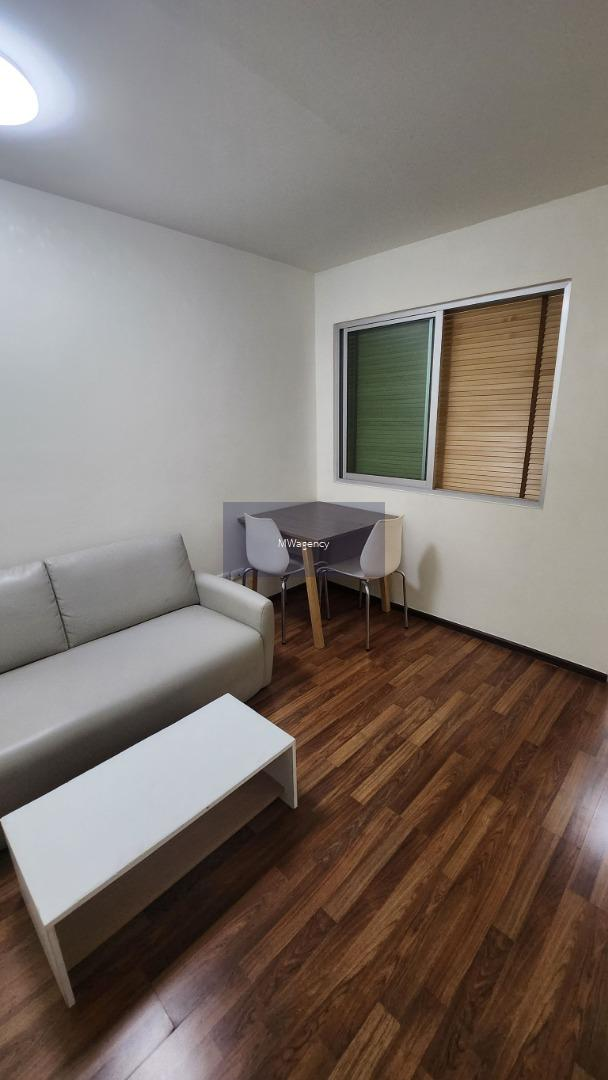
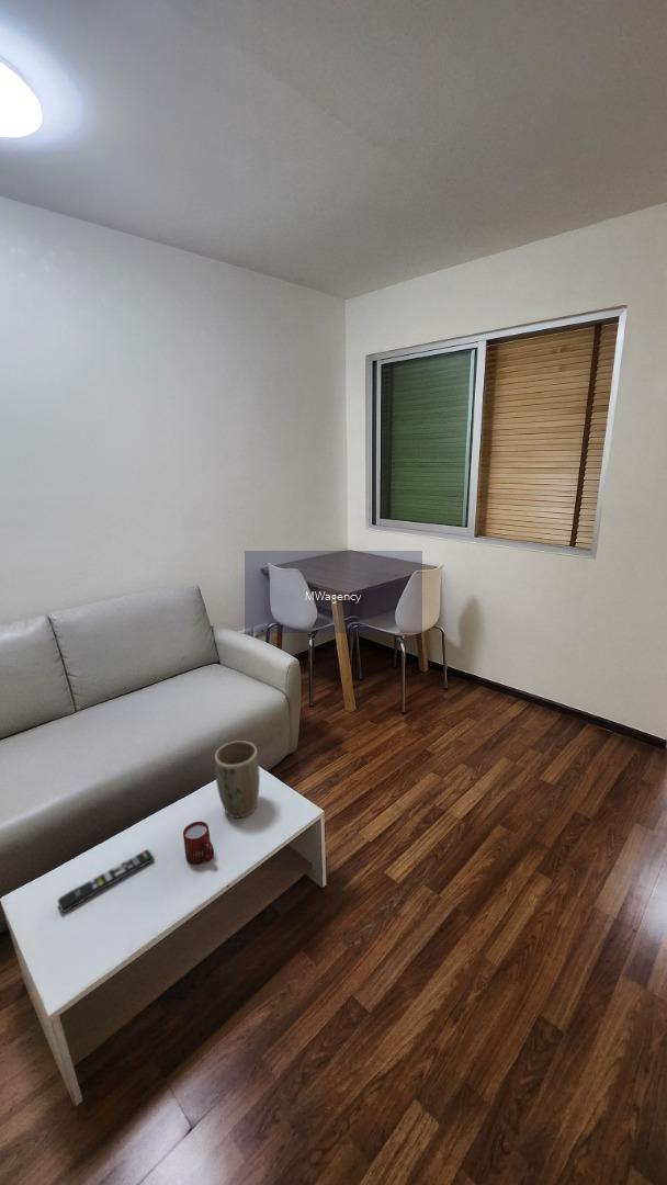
+ plant pot (238, 780)
+ remote control (108, 878)
+ cup (201, 845)
